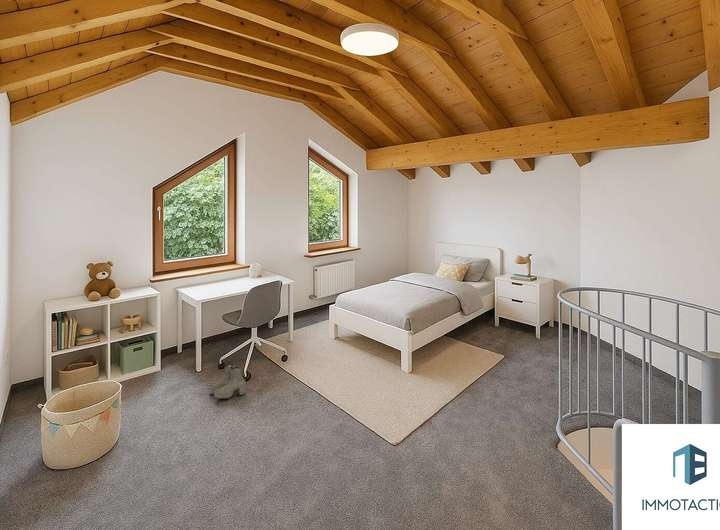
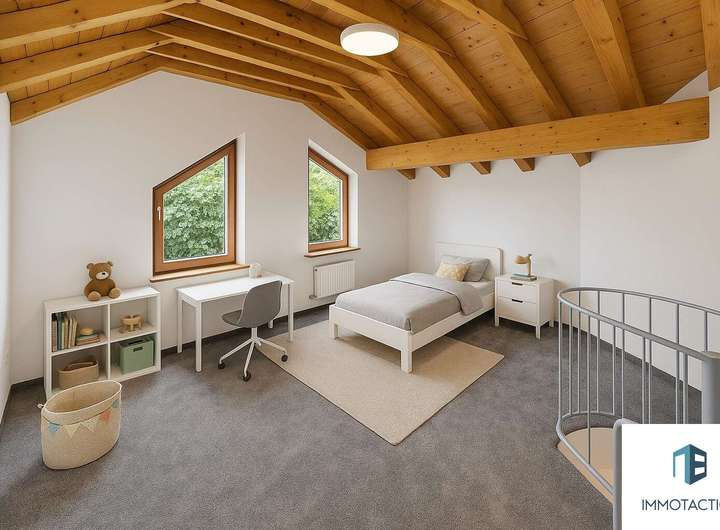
- boots (227, 380)
